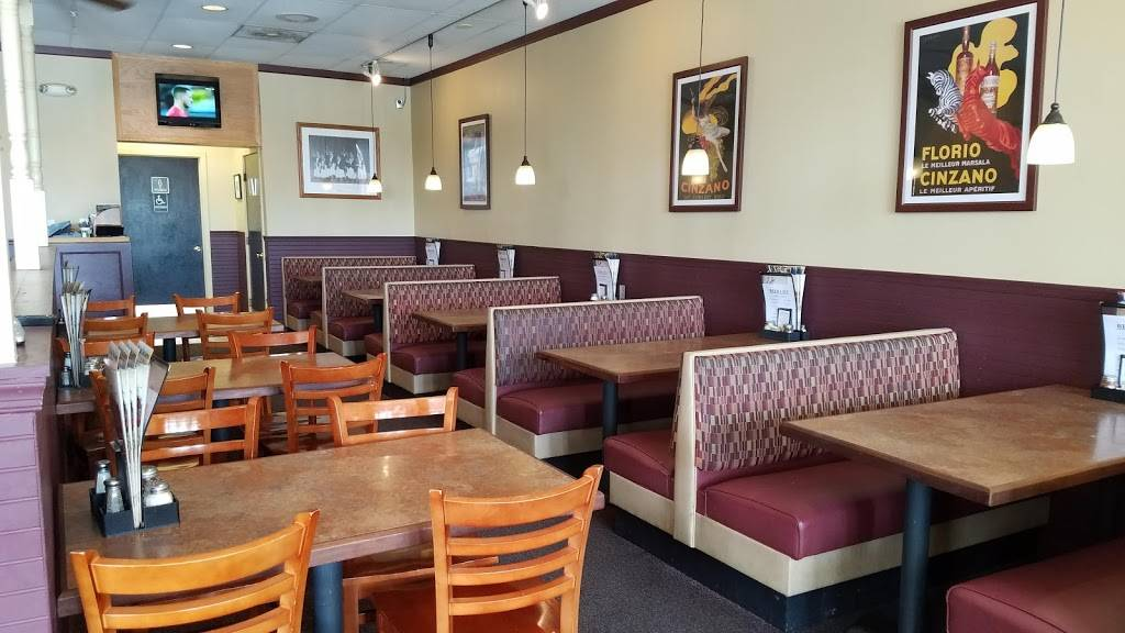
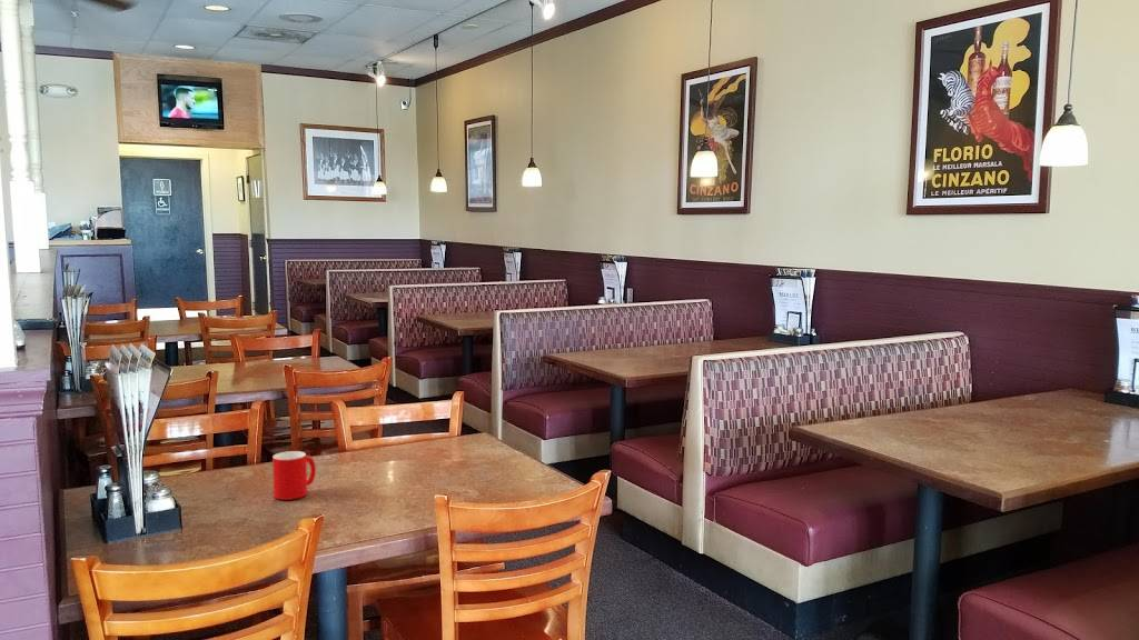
+ cup (295, 473)
